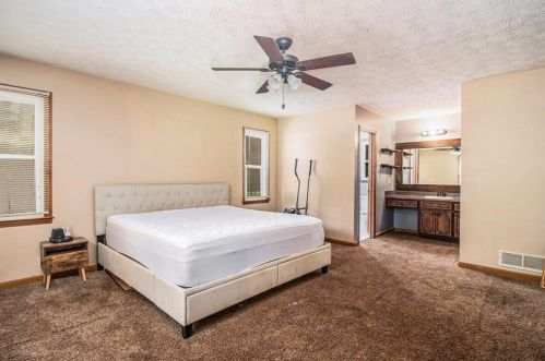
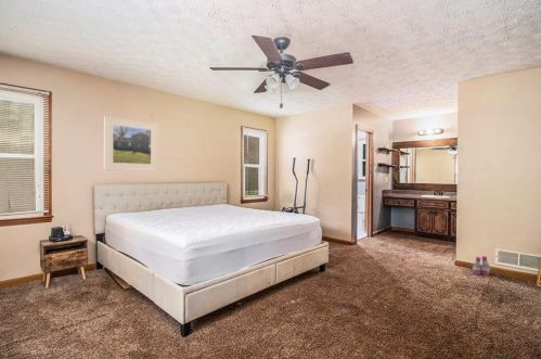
+ boots (479, 265)
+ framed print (132, 145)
